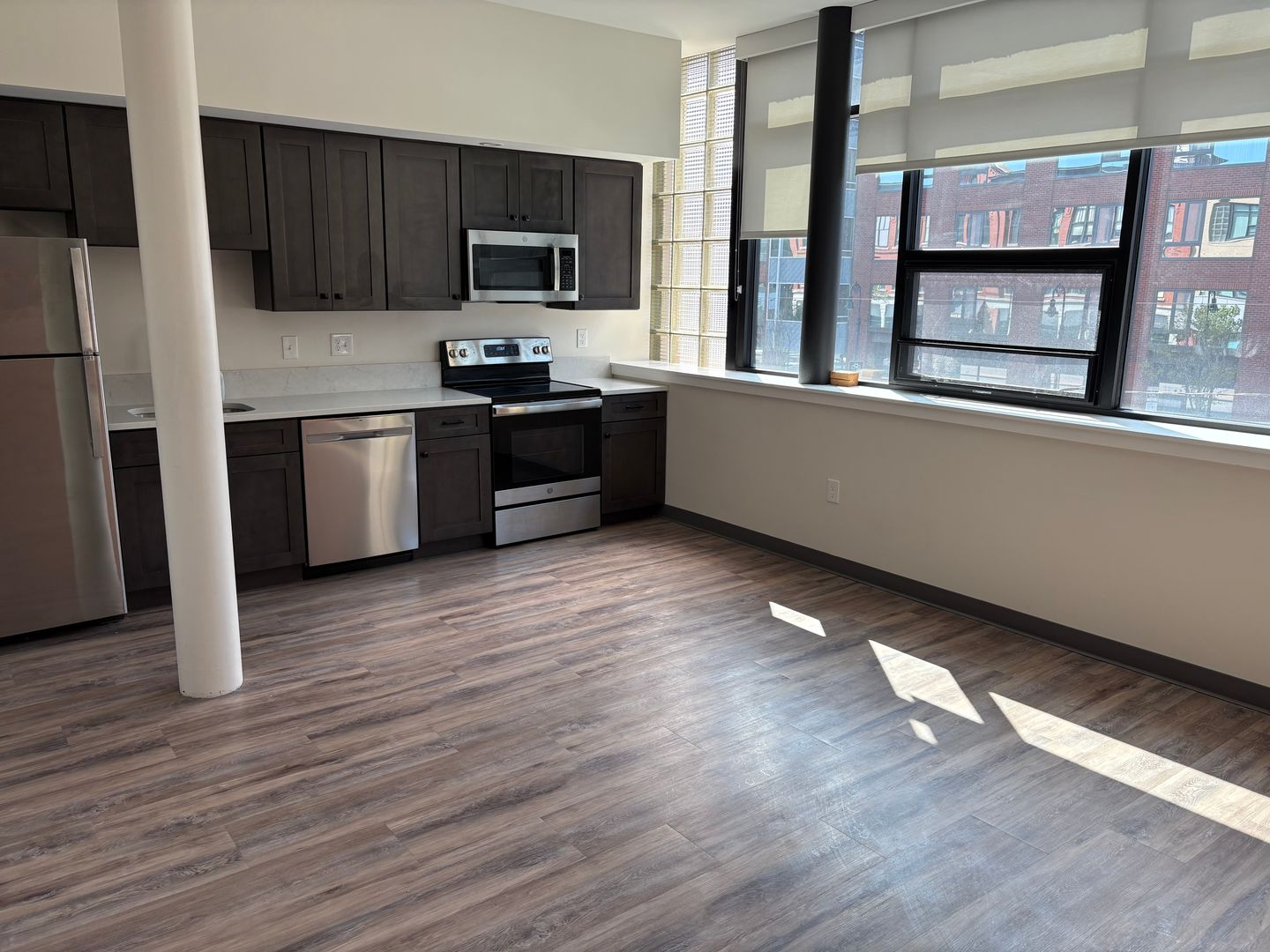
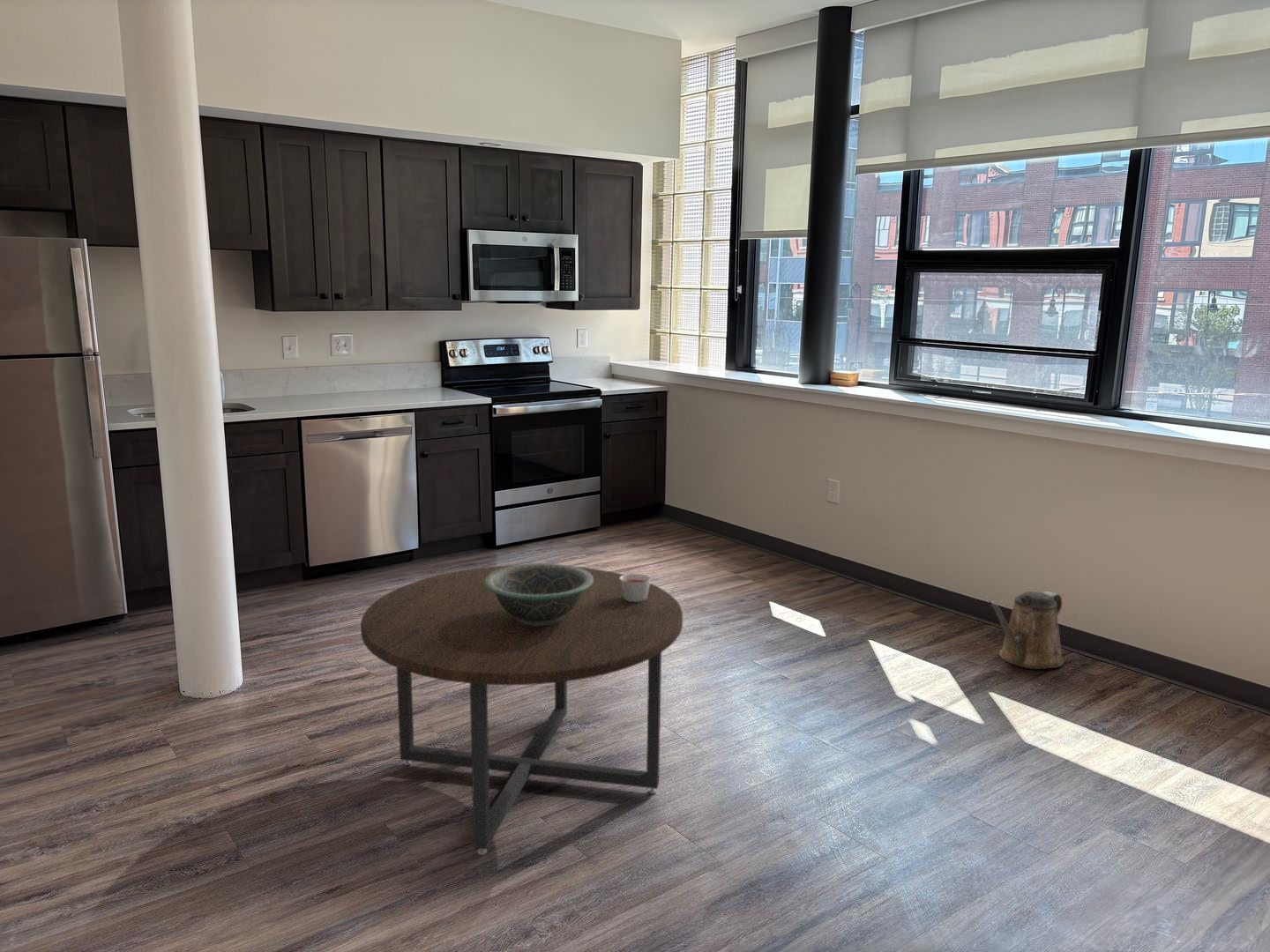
+ coffee table (526, 684)
+ candle (635, 587)
+ watering can (1023, 626)
+ decorative bowl (539, 598)
